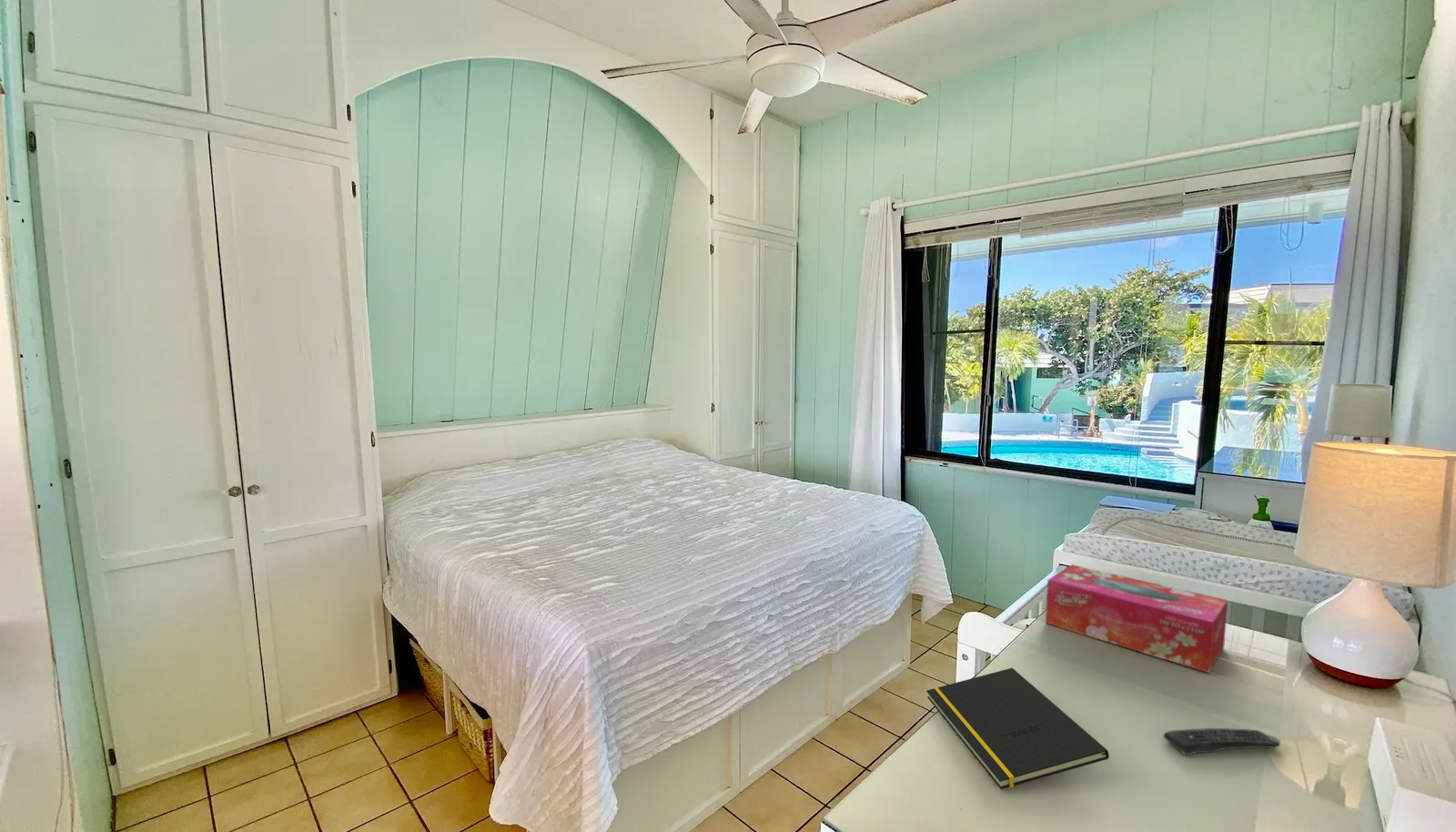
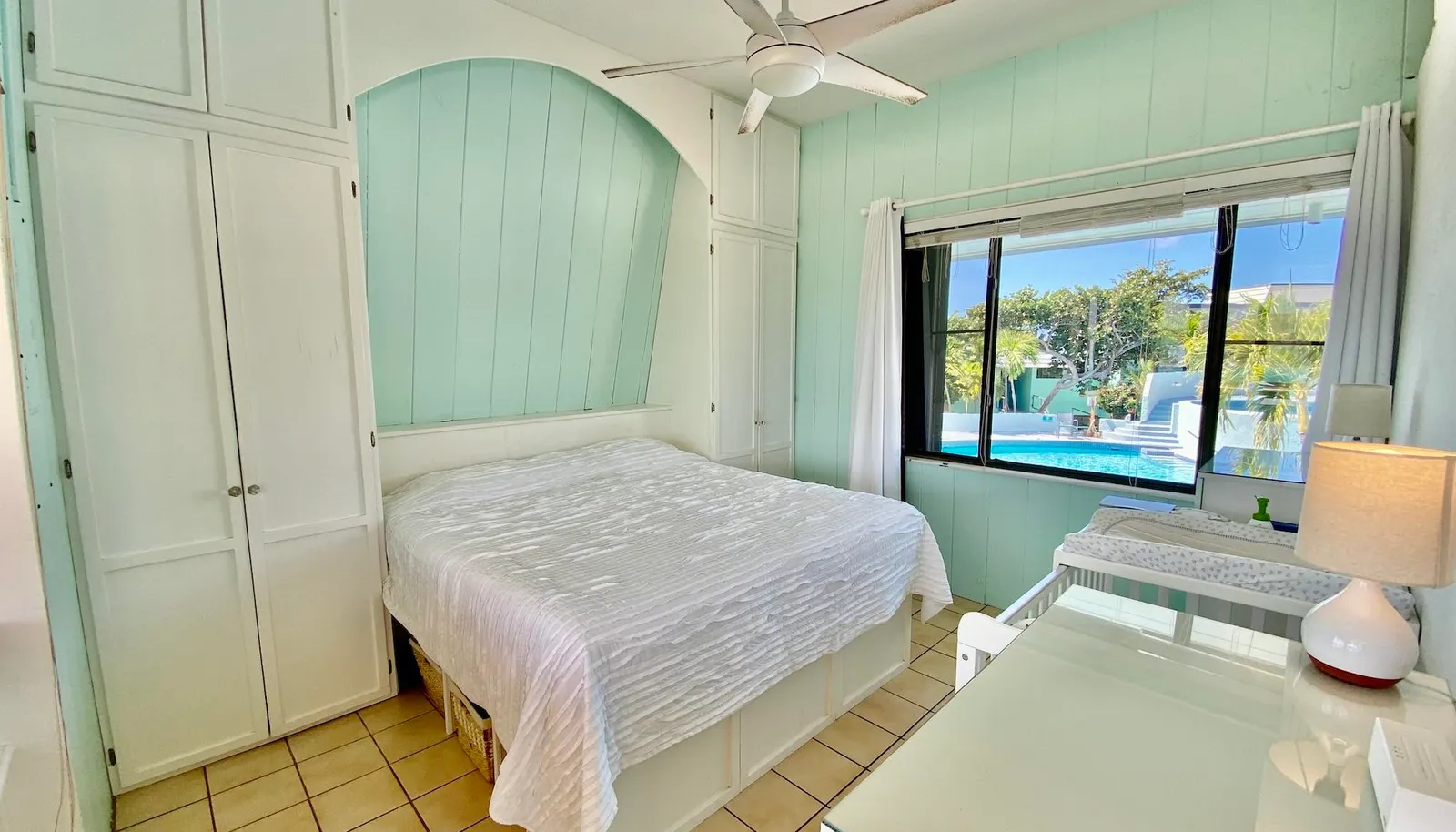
- tissue box (1132, 612)
- notepad (1007, 721)
- remote control (1225, 739)
